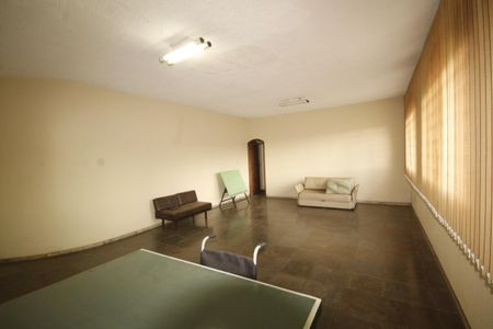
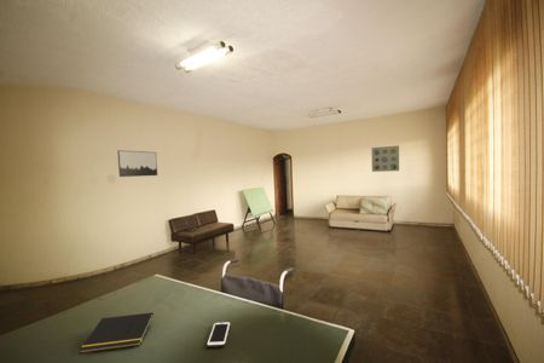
+ wall art (138, 163)
+ notepad (120, 330)
+ wall art (384, 159)
+ cell phone (219, 333)
